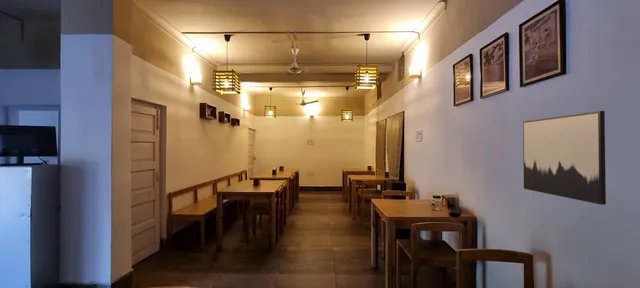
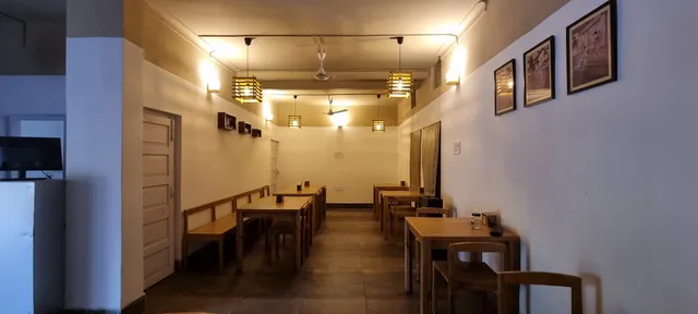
- wall art (557, 156)
